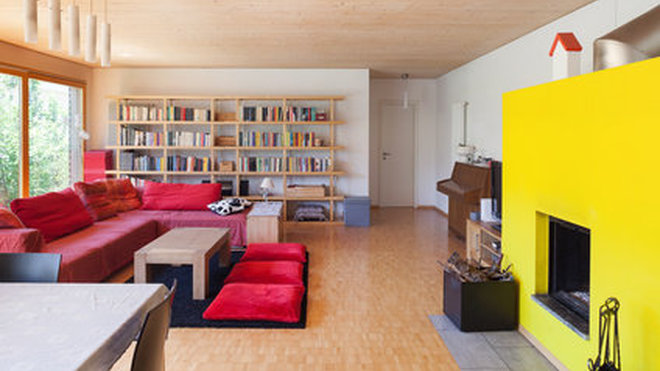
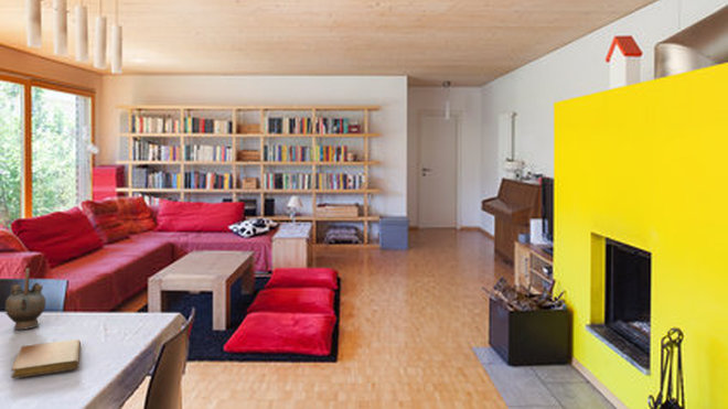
+ teapot (24, 298)
+ notebook (49, 356)
